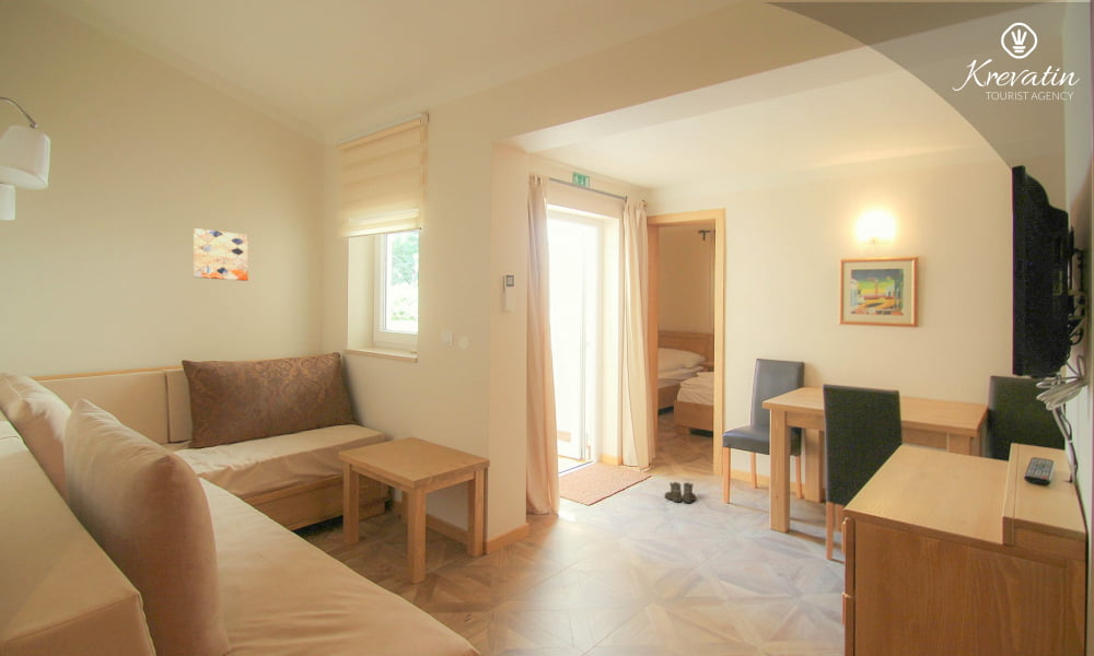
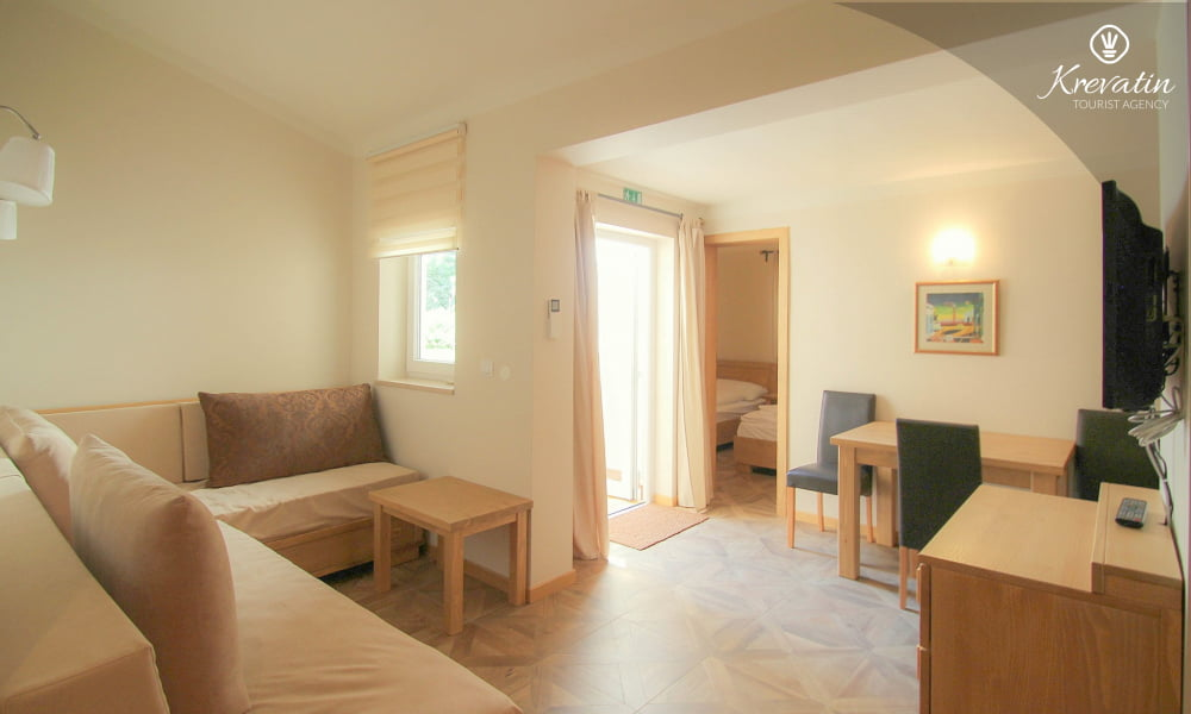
- wall art (221, 255)
- boots (680, 491)
